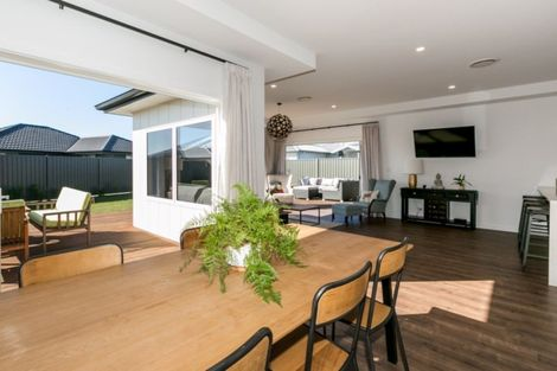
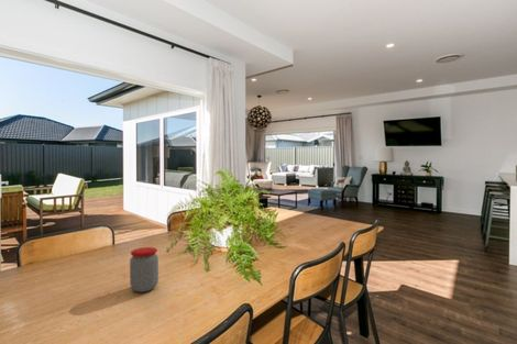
+ jar (144, 268)
